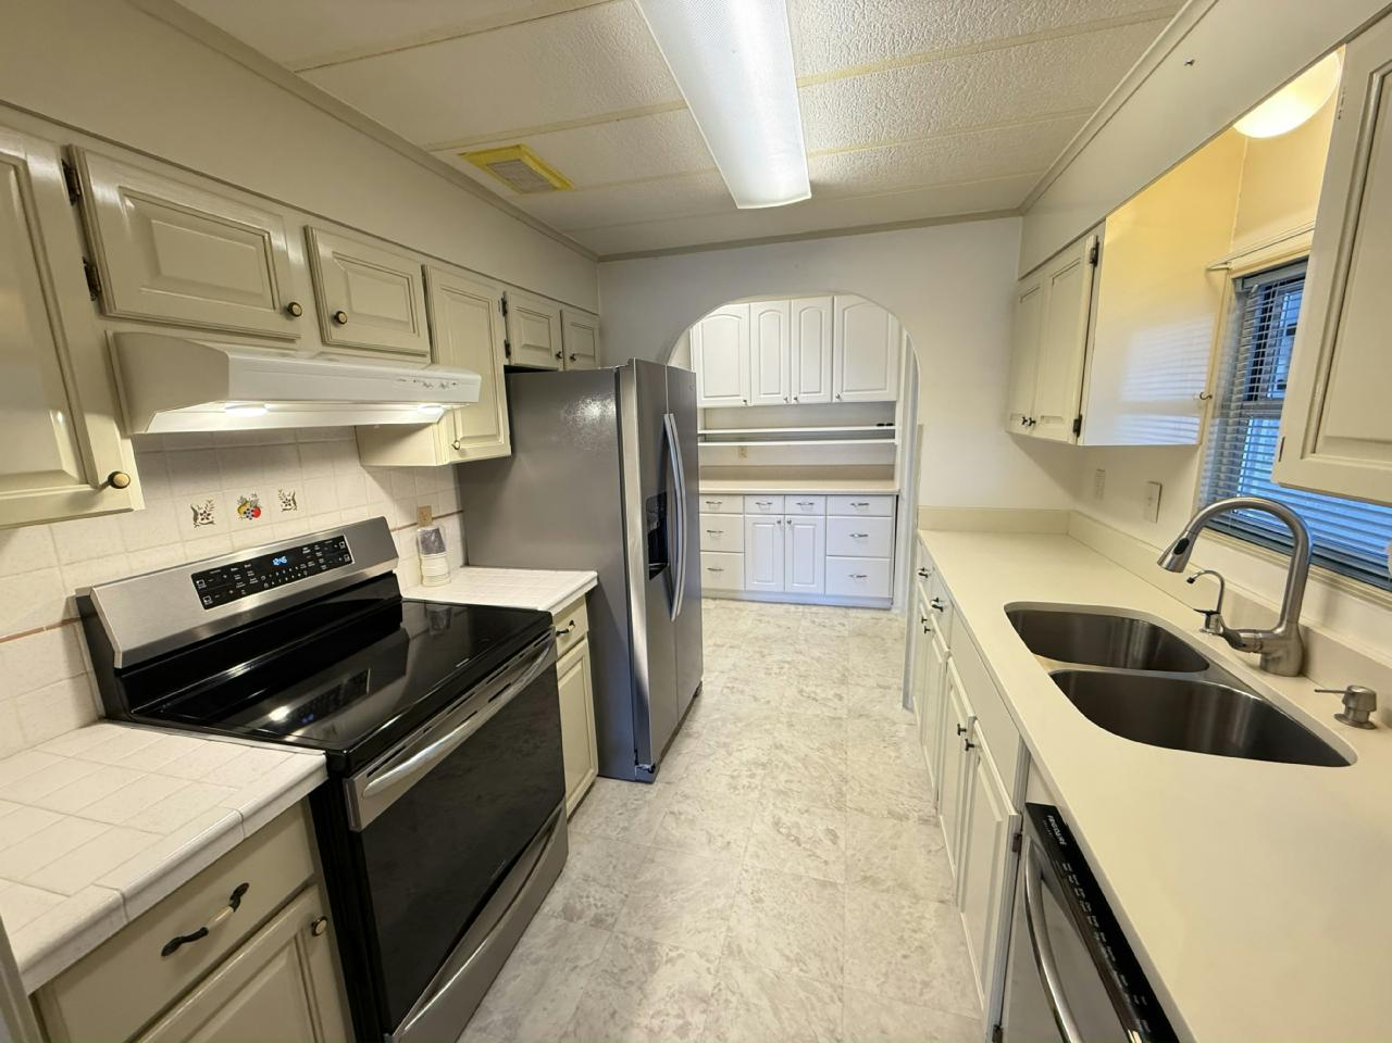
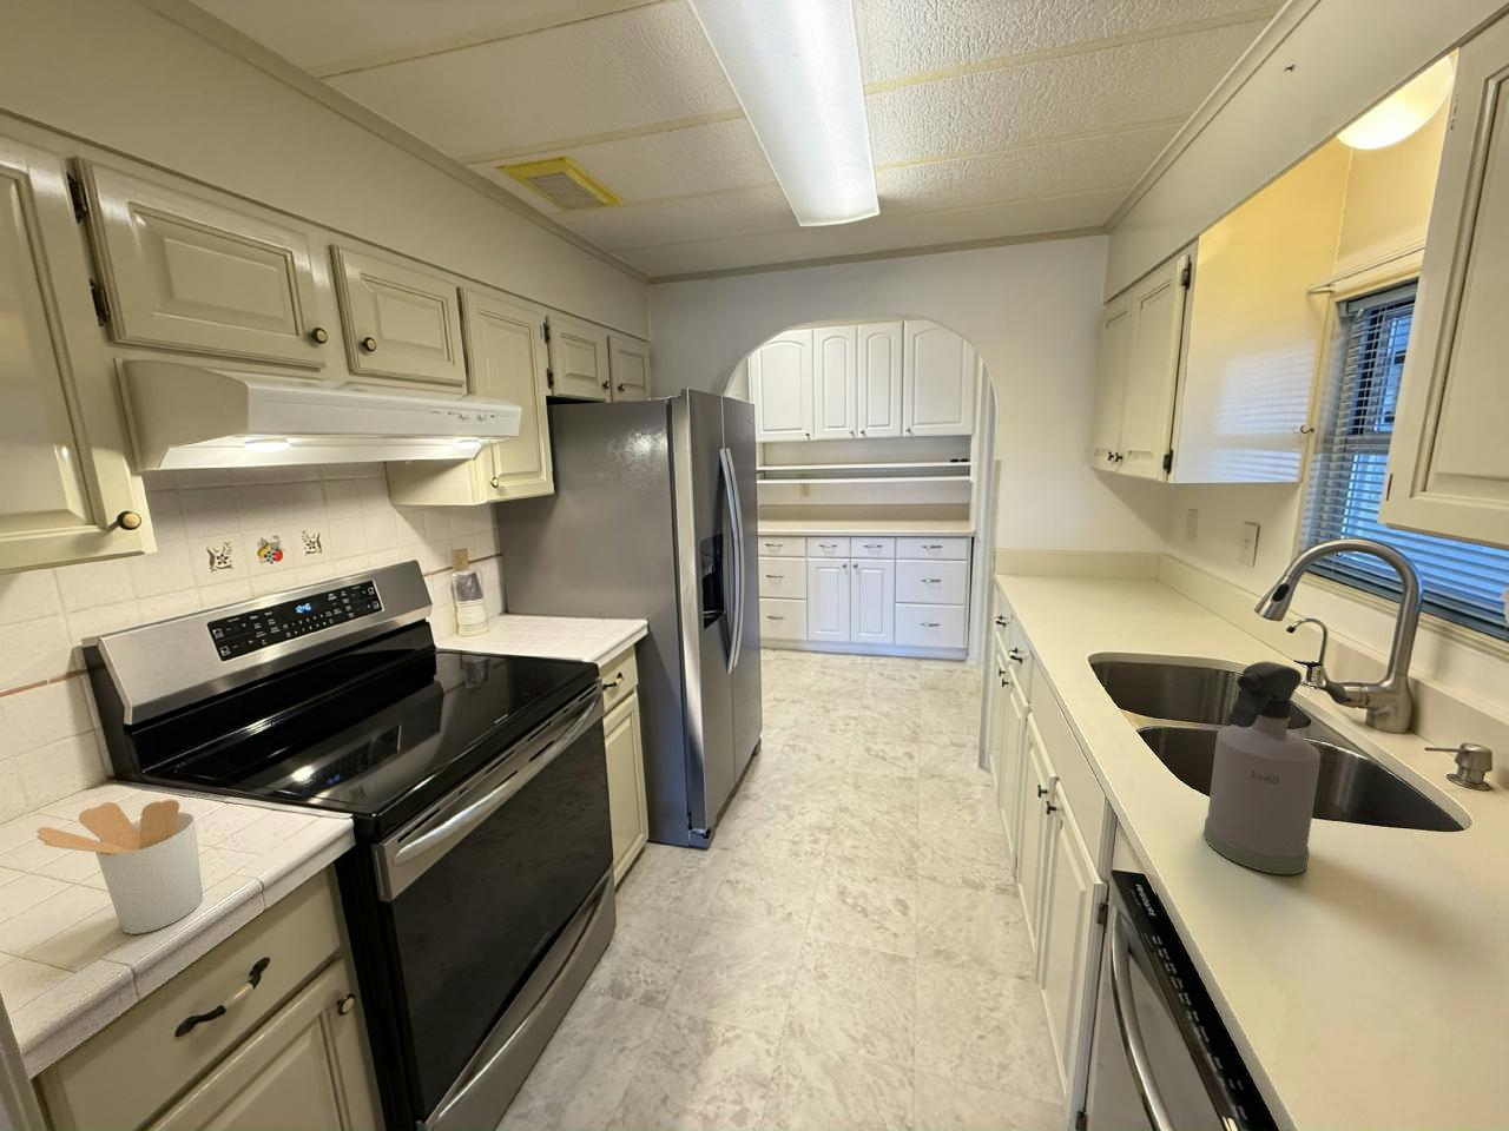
+ spray bottle (1261, 759)
+ utensil holder (126, 864)
